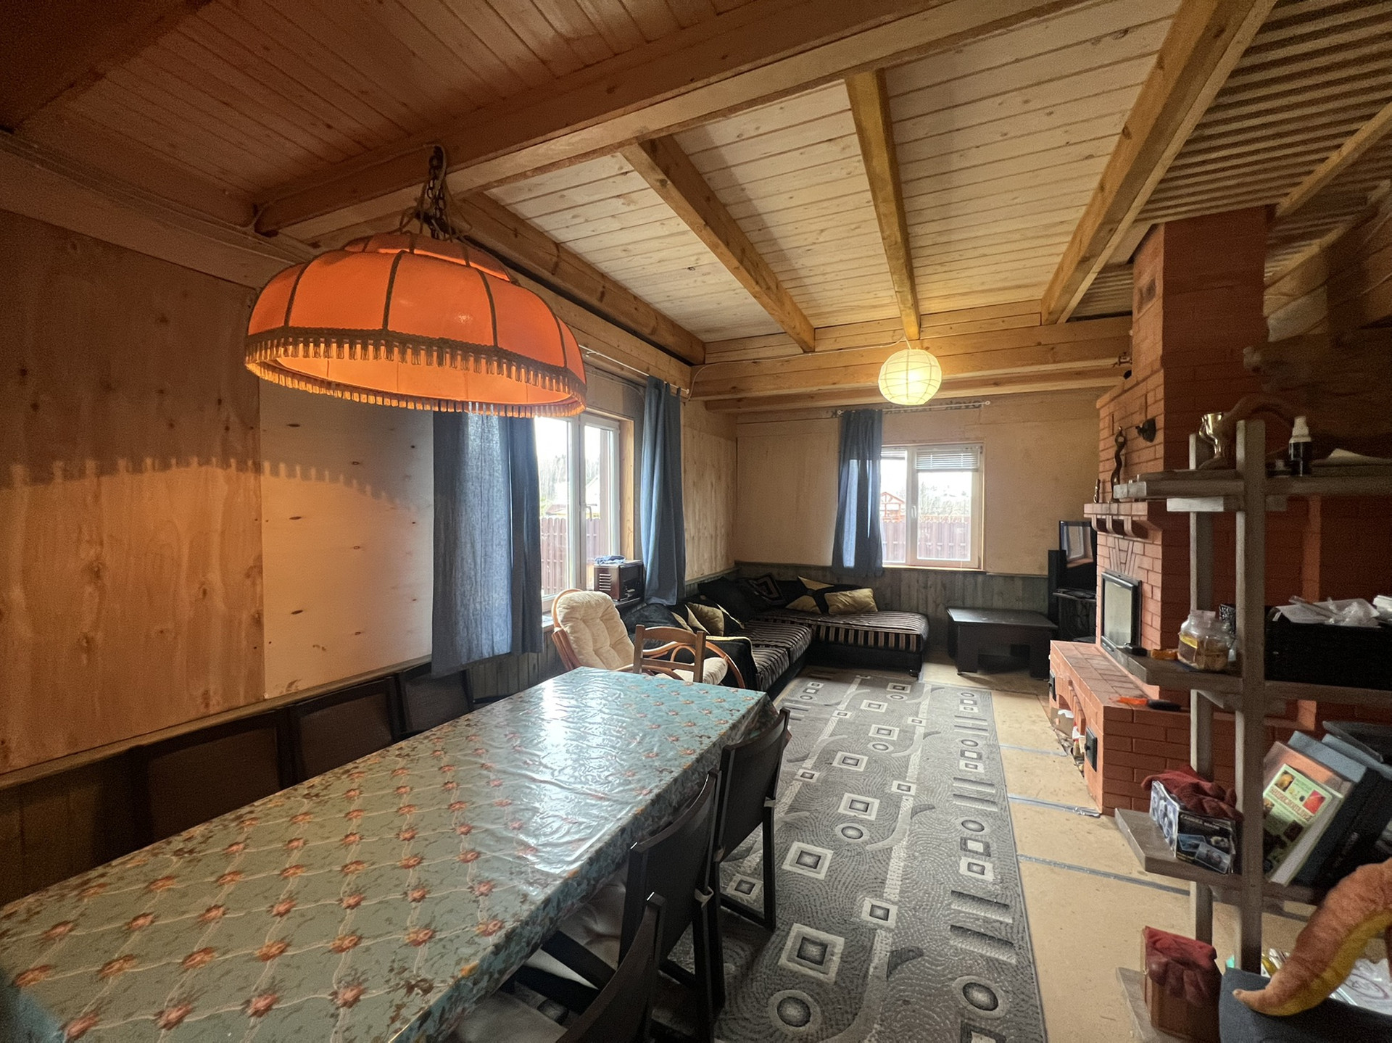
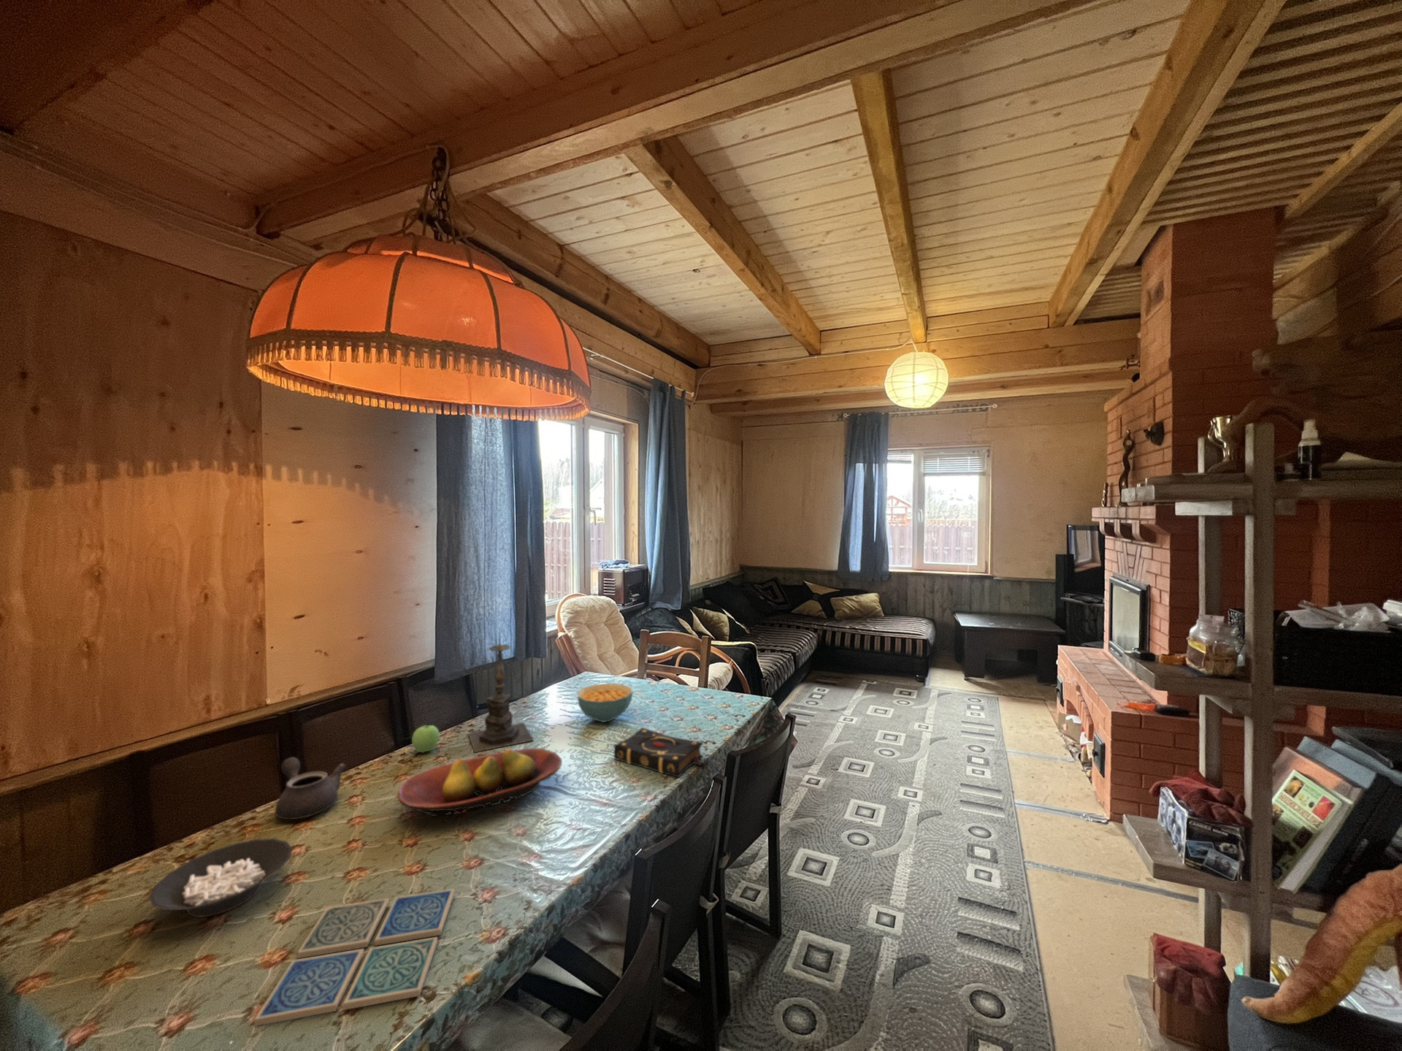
+ book (661, 752)
+ fruit bowl (485, 776)
+ cereal bowl (605, 704)
+ candle holder (499, 683)
+ cereal bowl (225, 883)
+ teapot (306, 784)
+ apple (426, 737)
+ drink coaster (370, 948)
